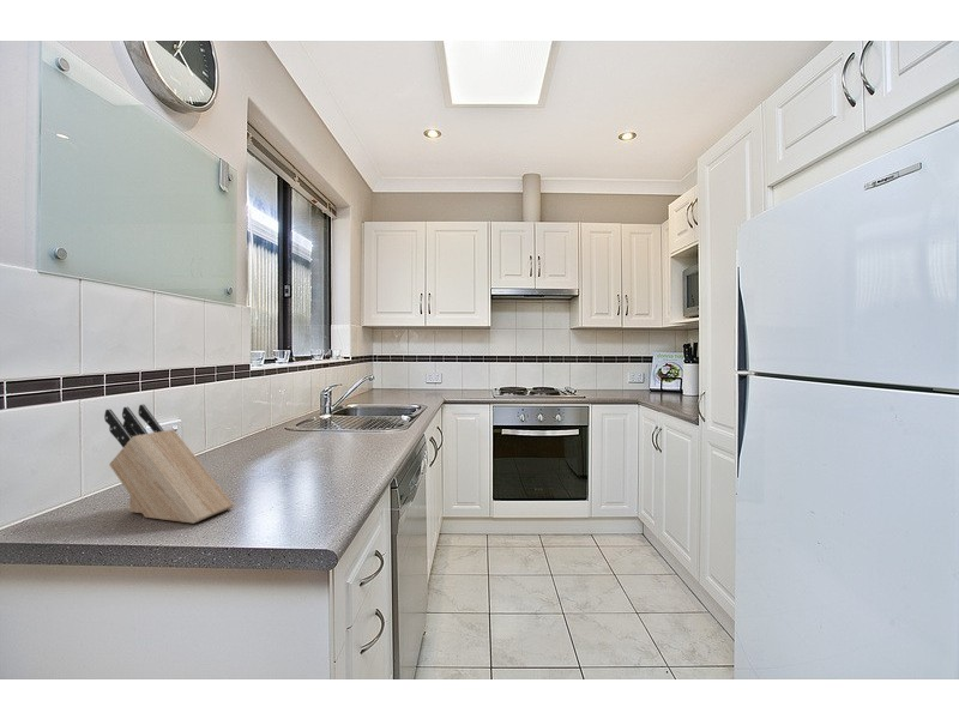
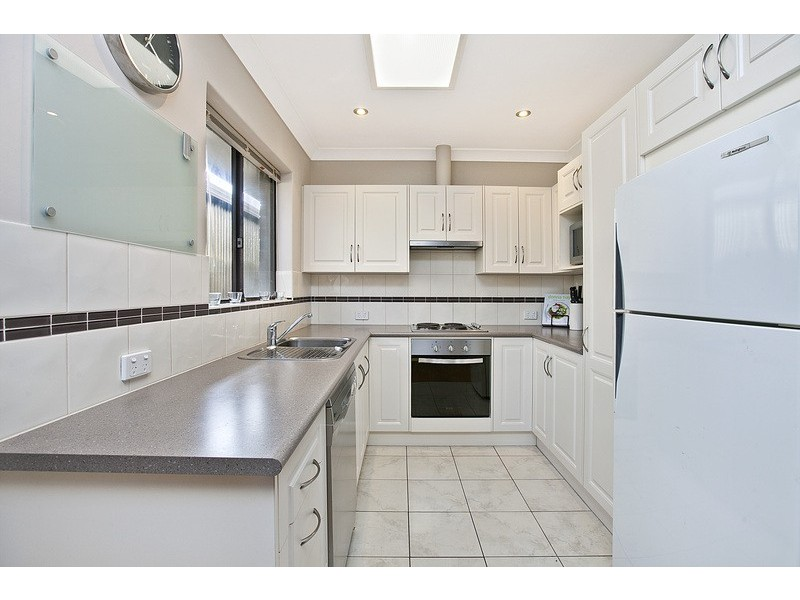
- knife block (164, 458)
